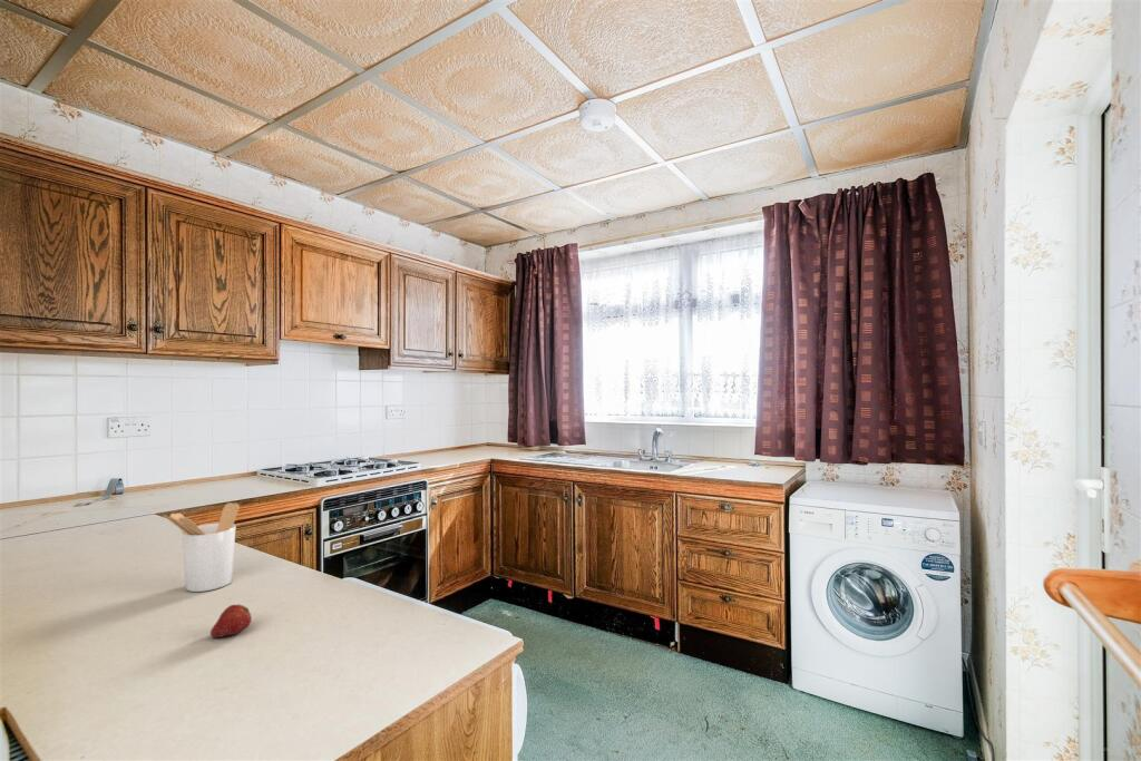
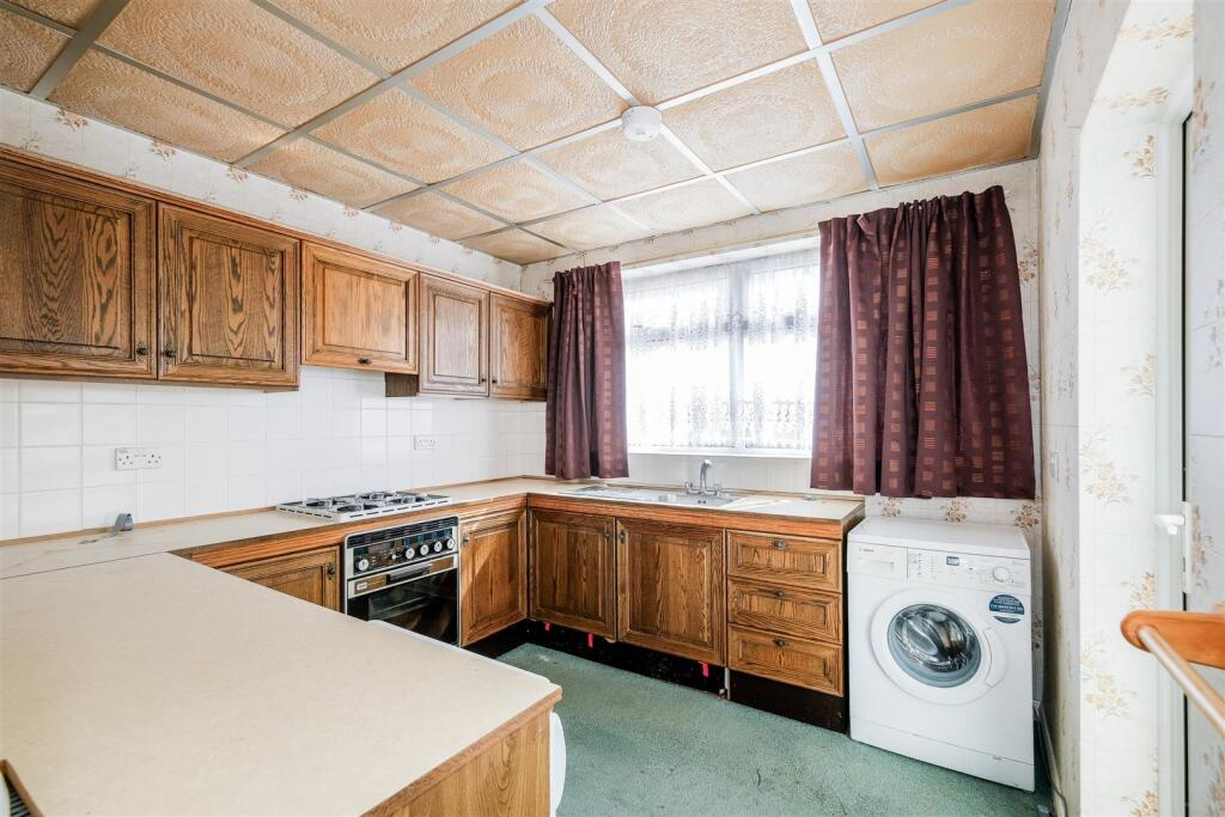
- utensil holder (199, 546)
- fruit (231, 619)
